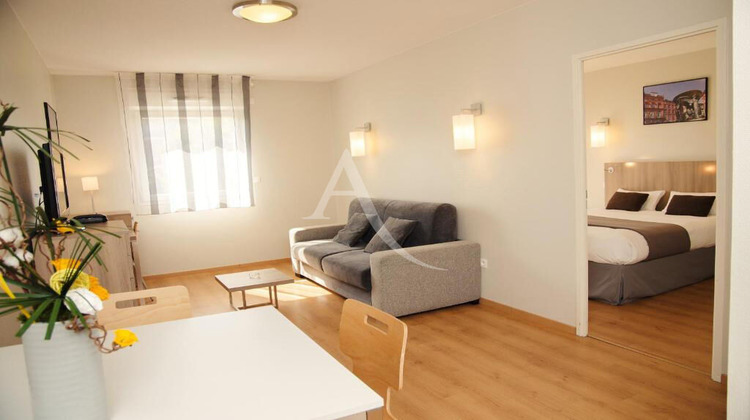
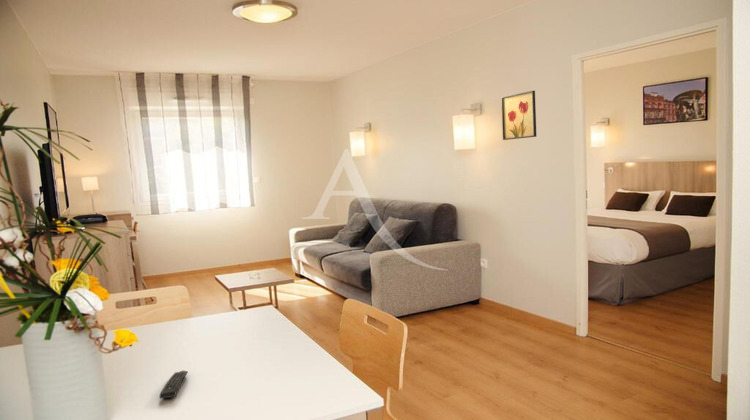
+ remote control (175, 382)
+ wall art (519, 116)
